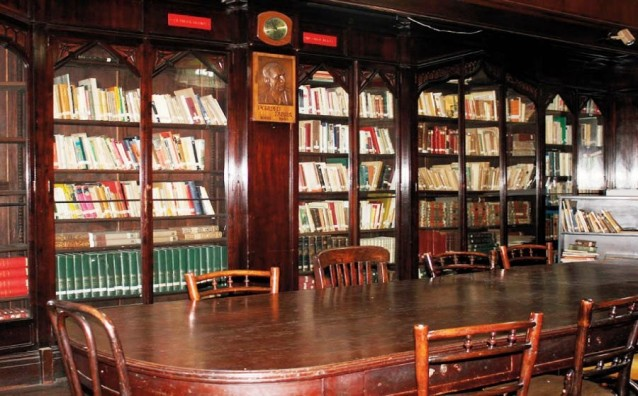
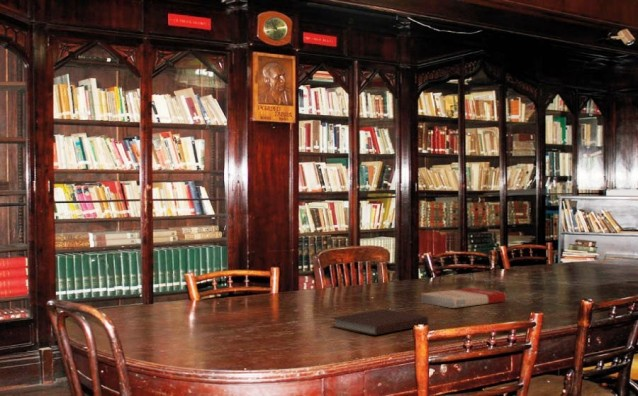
+ notebook (379, 321)
+ book (463, 297)
